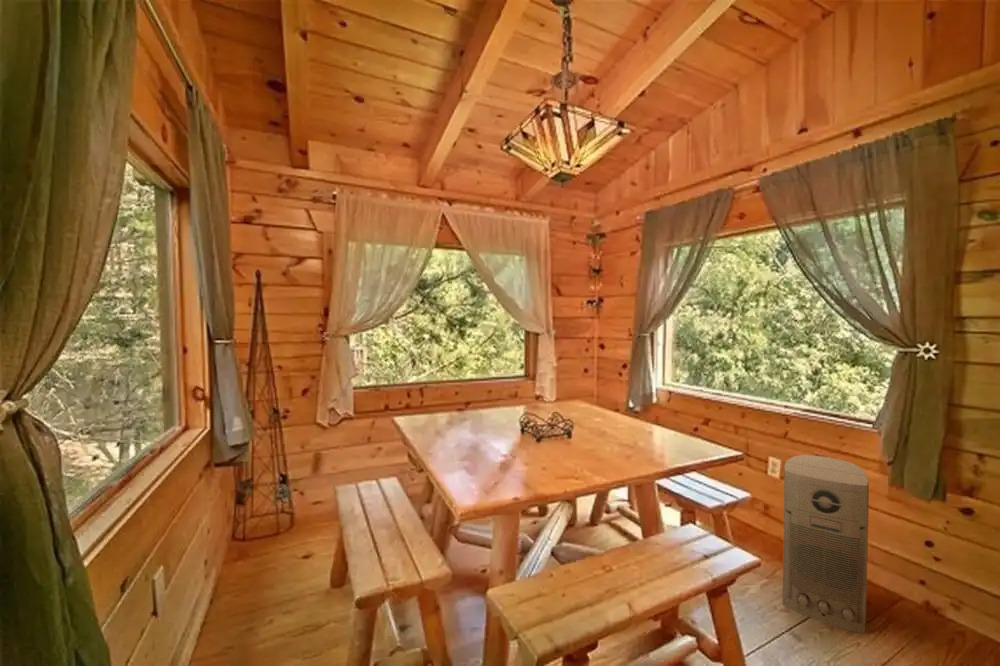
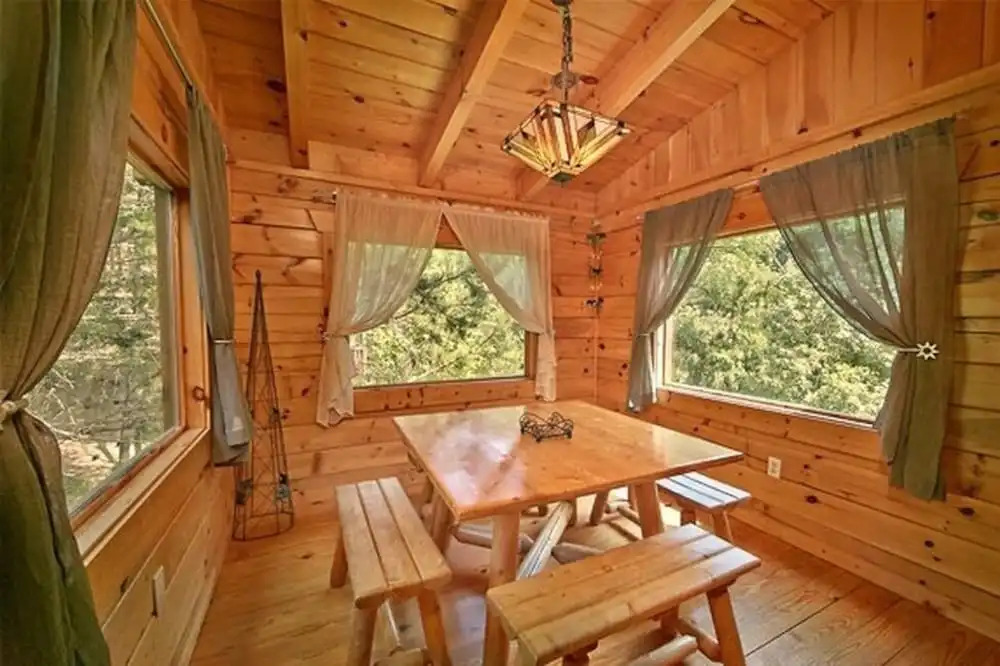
- air purifier (823, 533)
